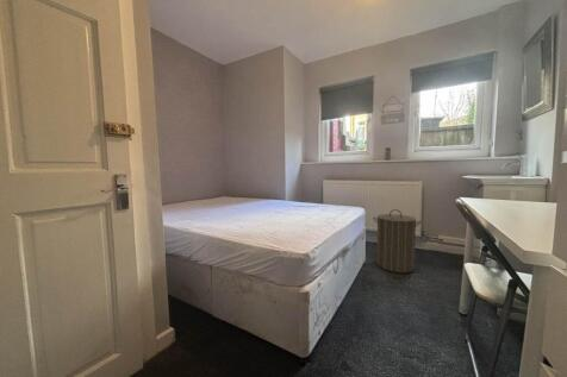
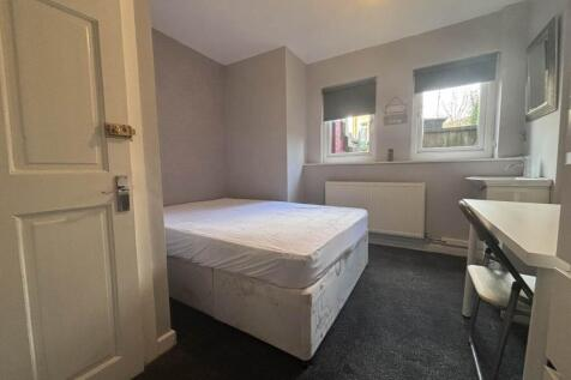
- laundry hamper (395, 238)
